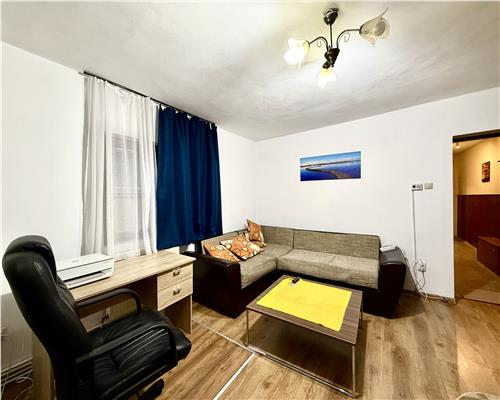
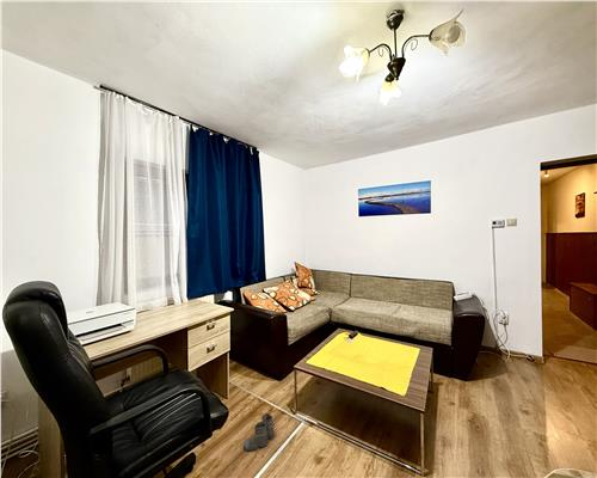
+ boots (260, 428)
